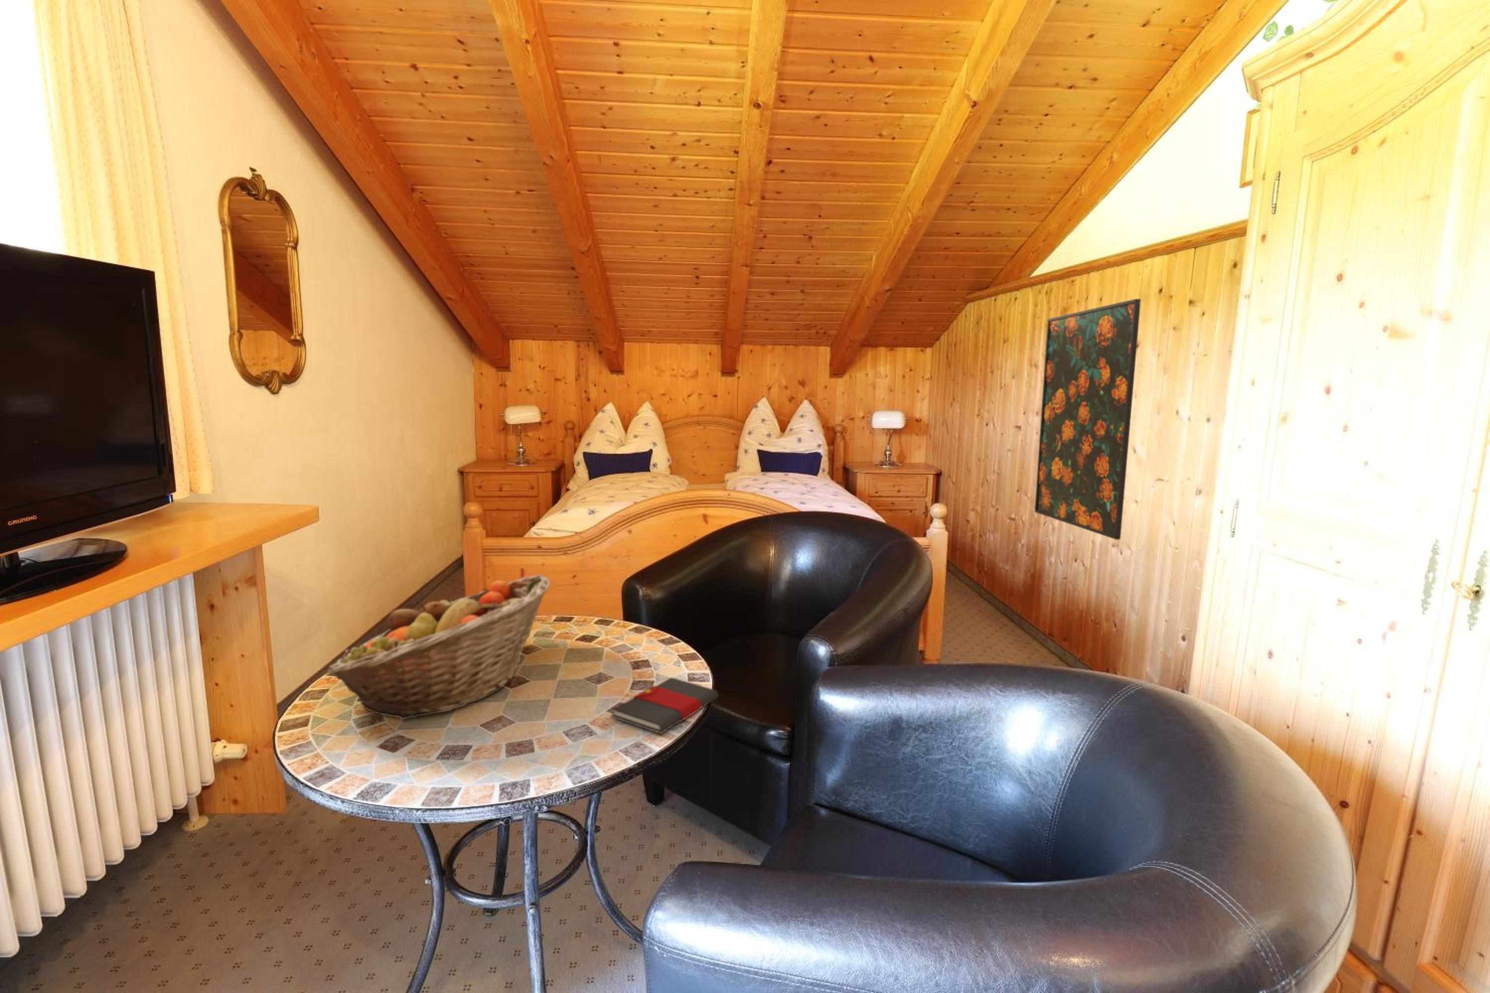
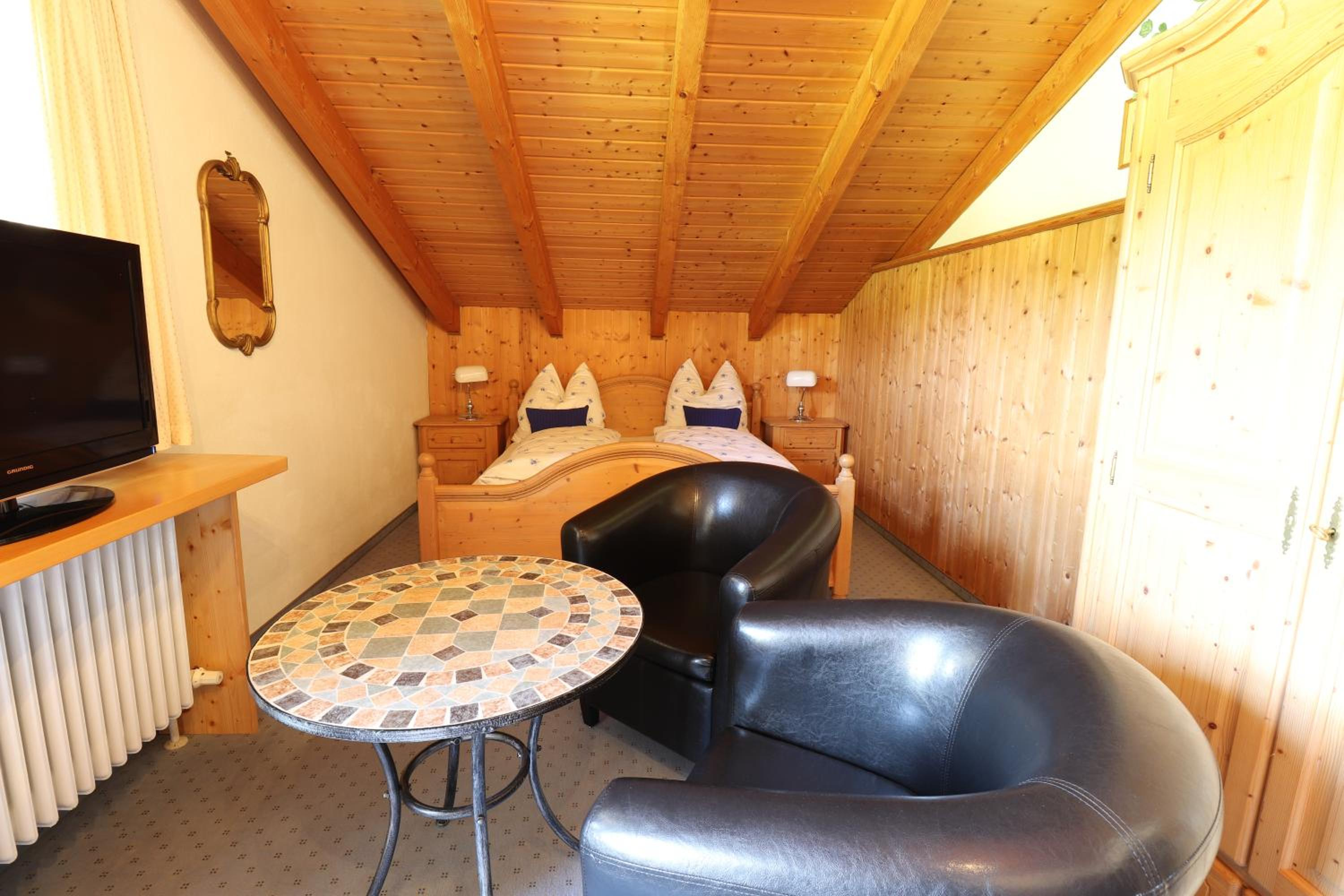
- book (666, 702)
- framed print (1080, 419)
- fruit basket (451, 636)
